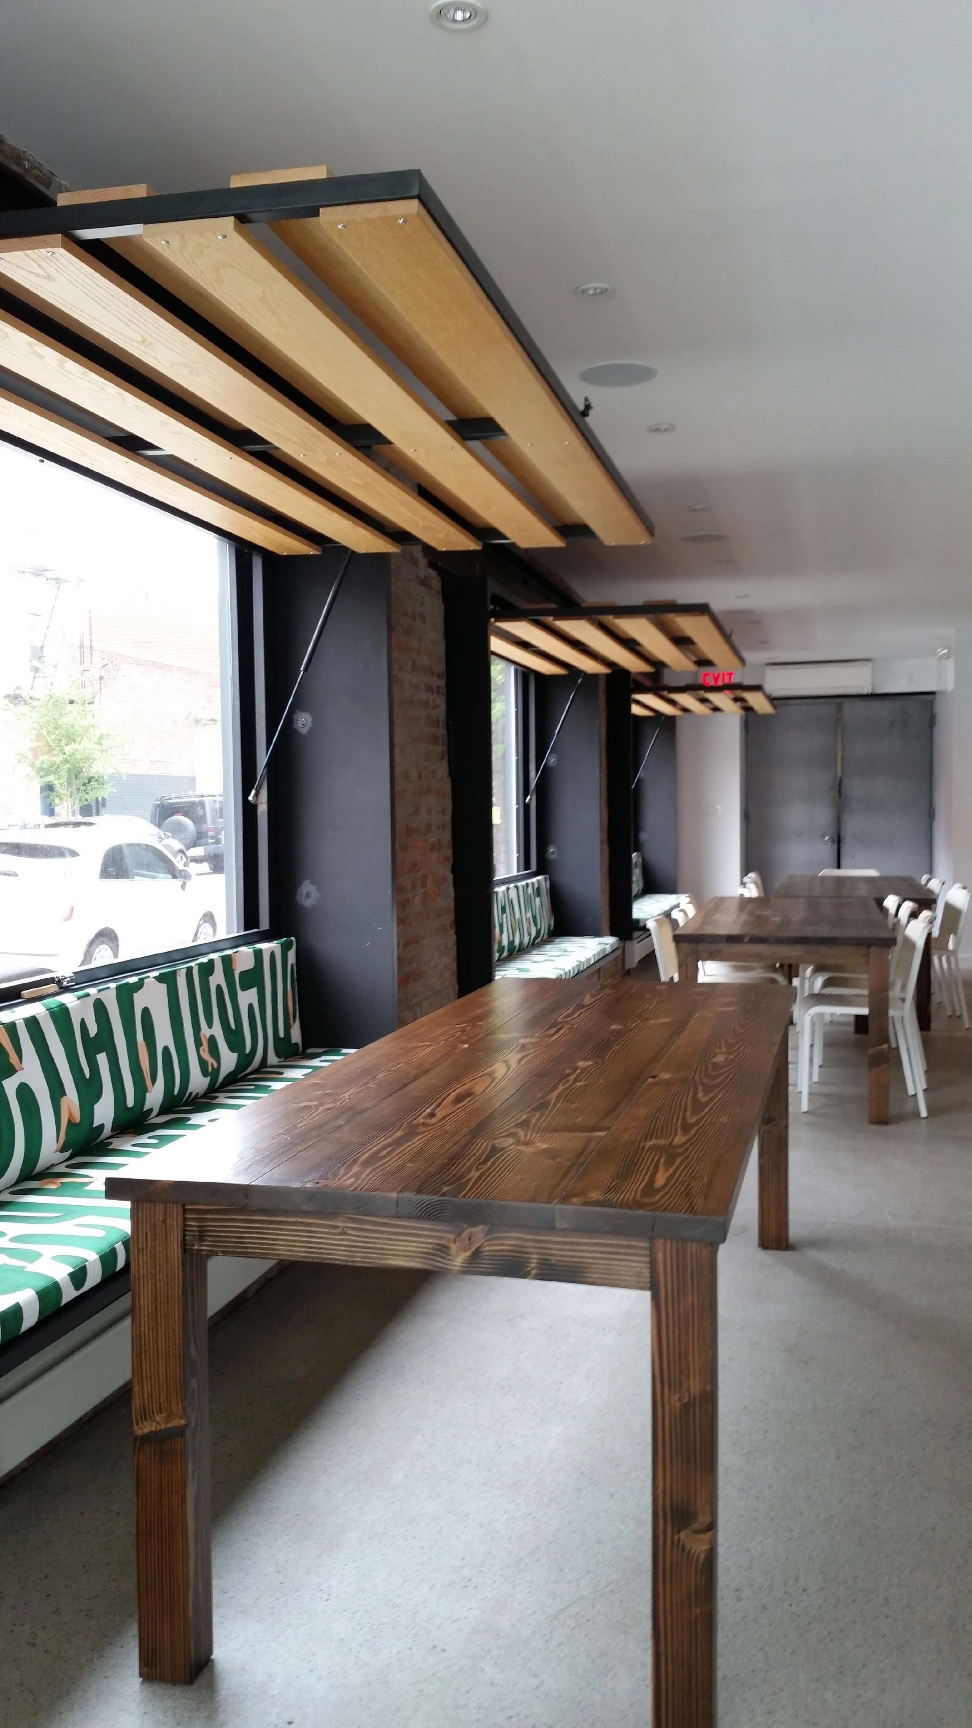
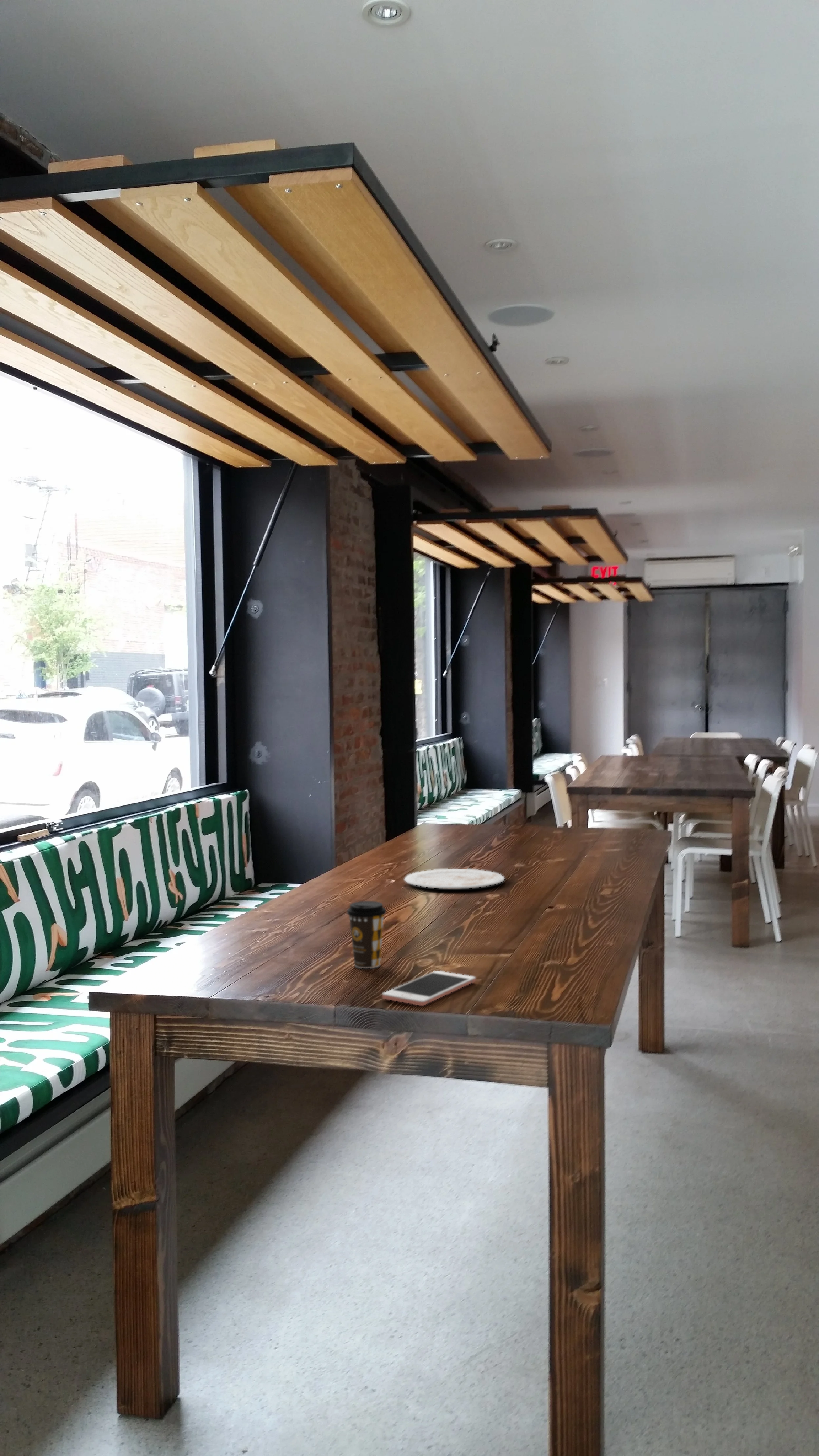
+ plate (454, 879)
+ coffee cup (367, 935)
+ cell phone (430, 987)
